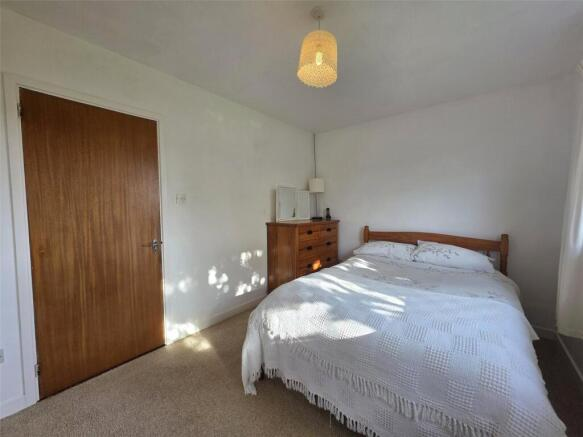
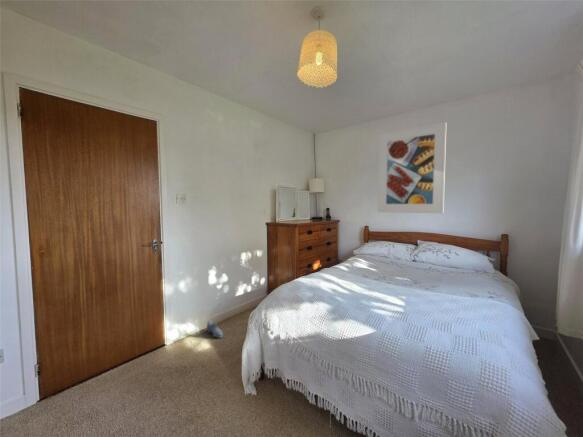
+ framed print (409, 171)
+ shoe (215, 327)
